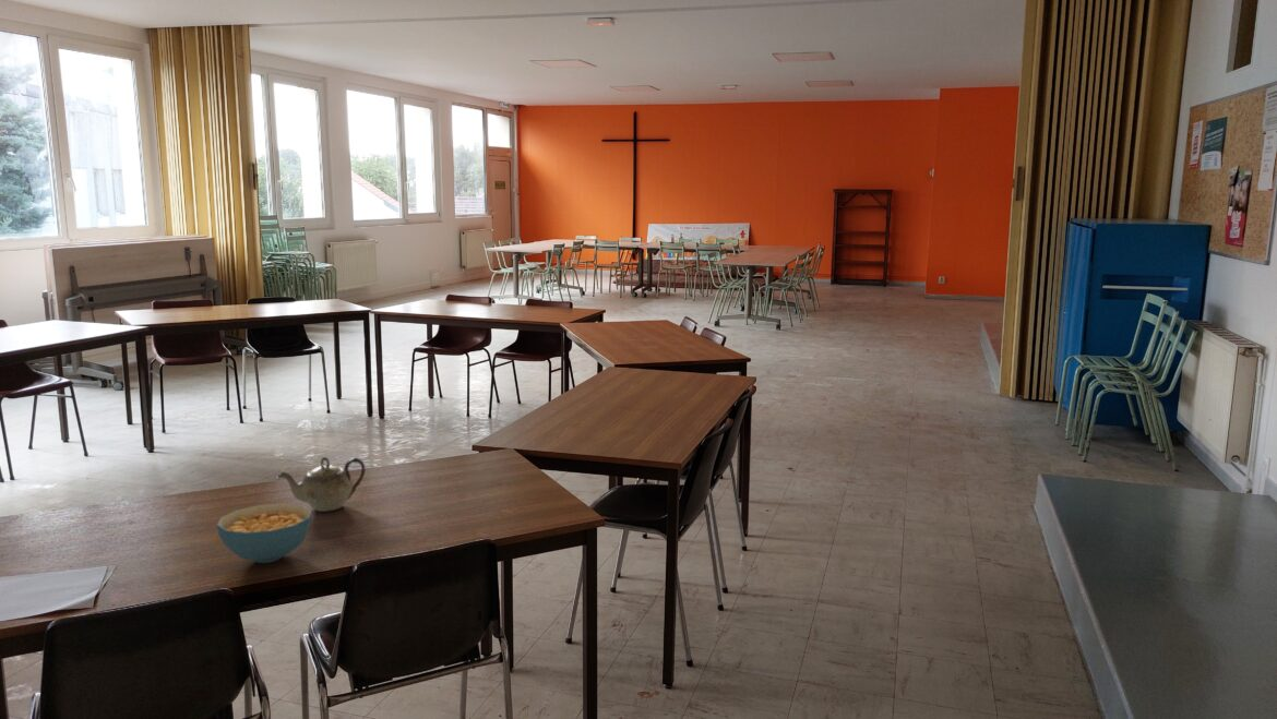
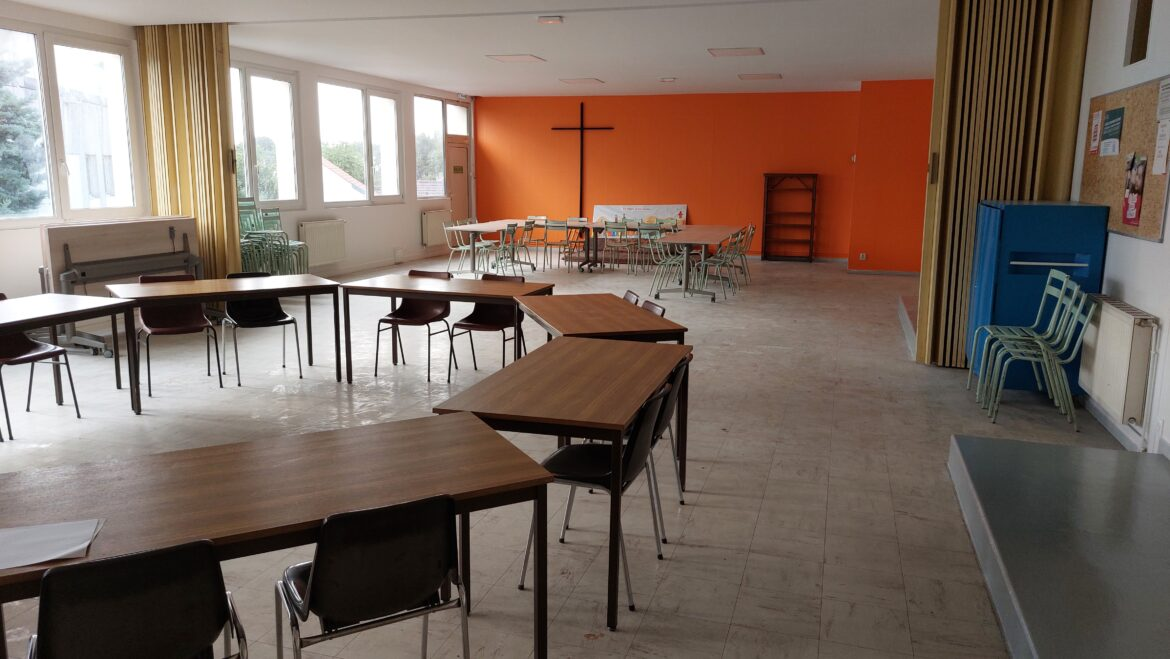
- cereal bowl (266, 537)
- teapot (322, 482)
